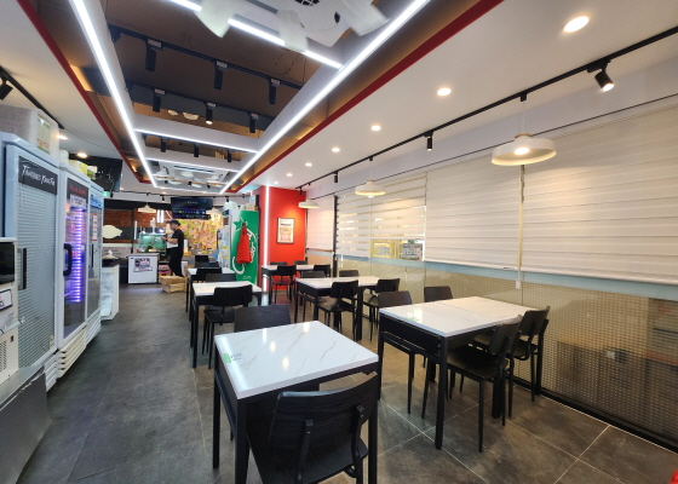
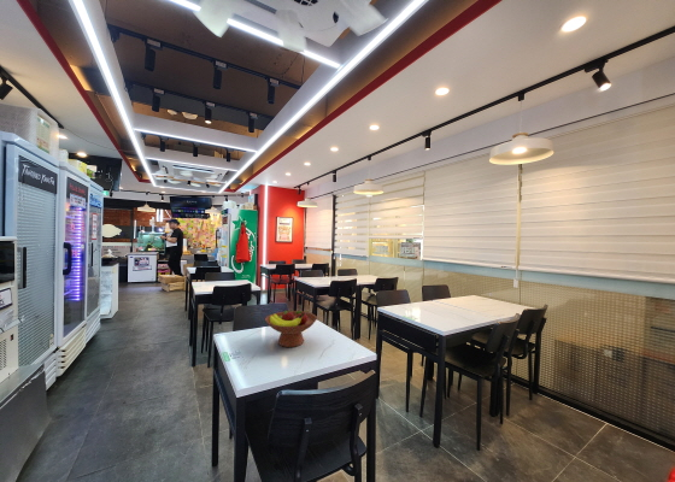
+ fruit bowl (290, 325)
